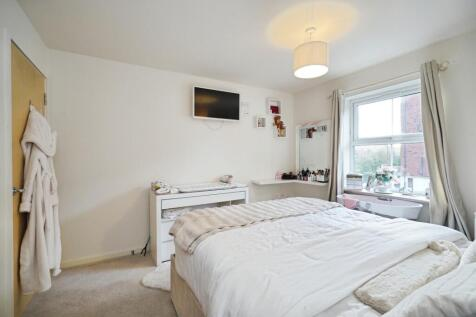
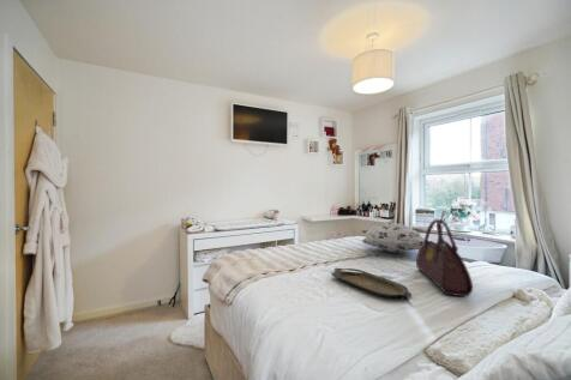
+ serving tray (367, 282)
+ handbag (440, 251)
+ decorative pillow (392, 237)
